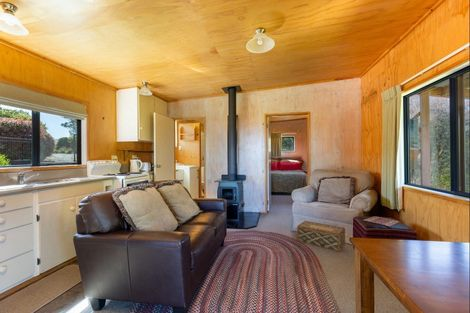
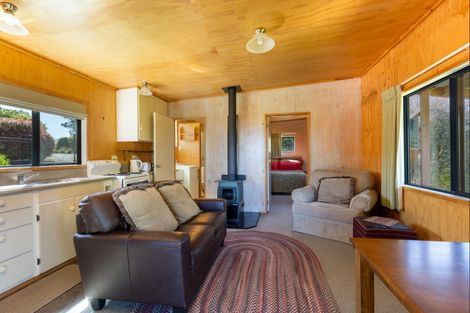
- woven basket (320, 234)
